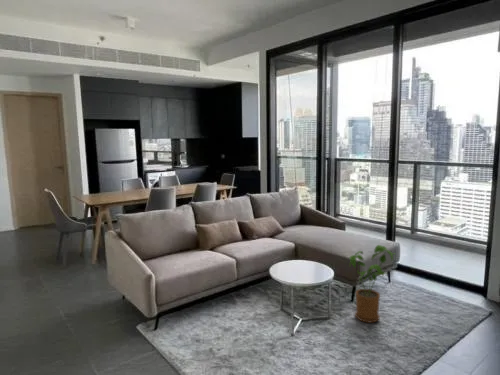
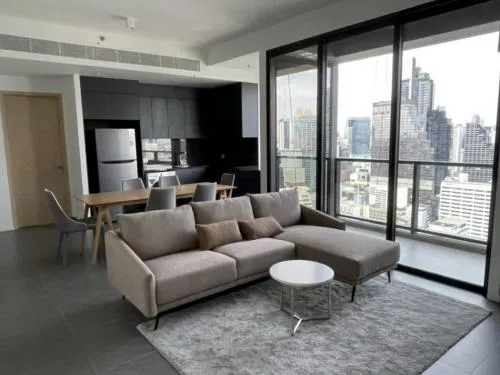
- house plant (369, 282)
